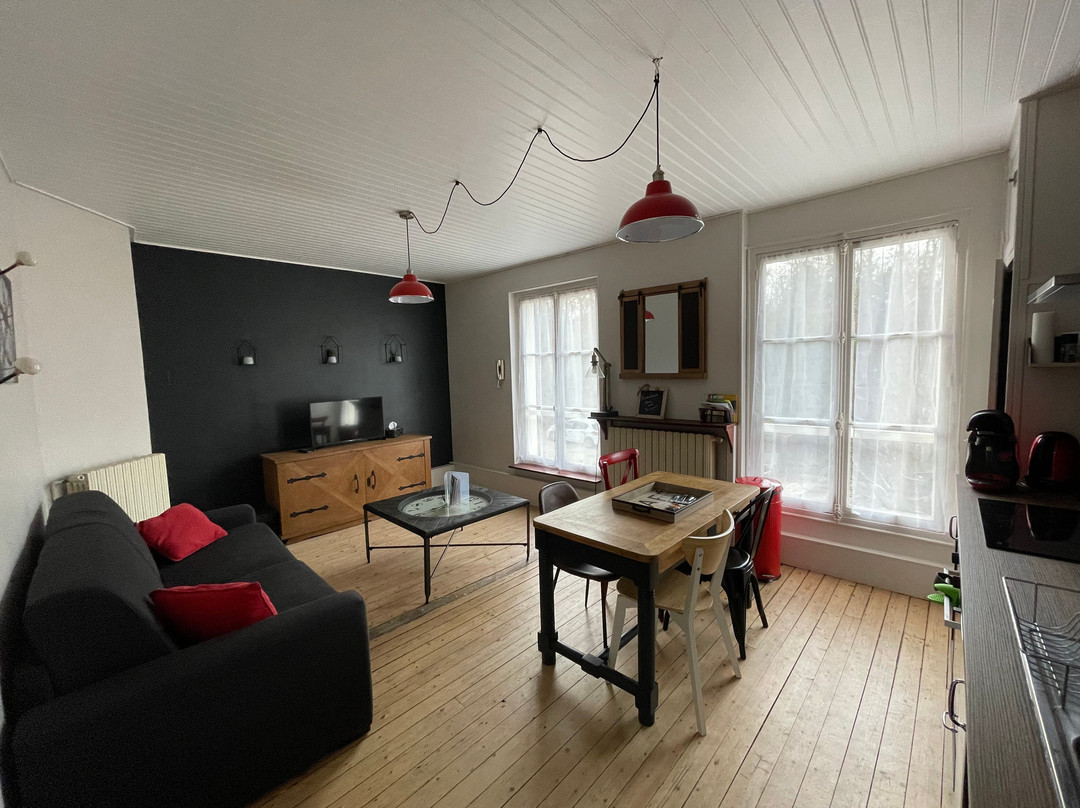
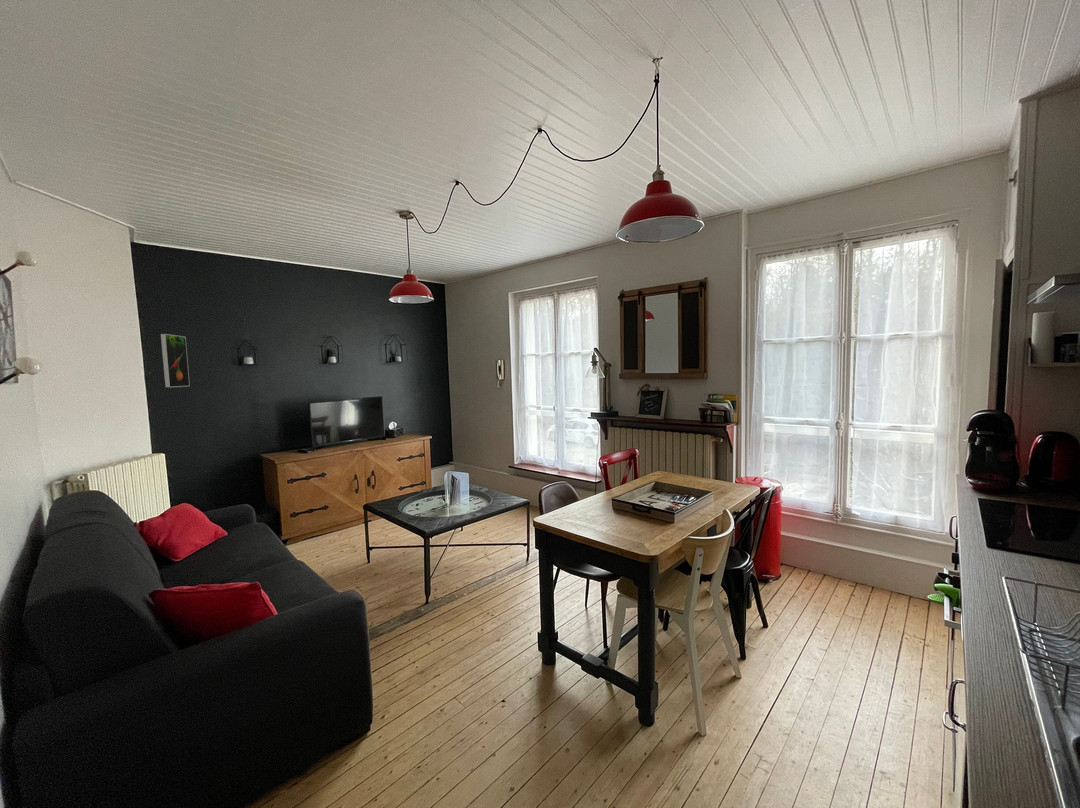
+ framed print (175, 361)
